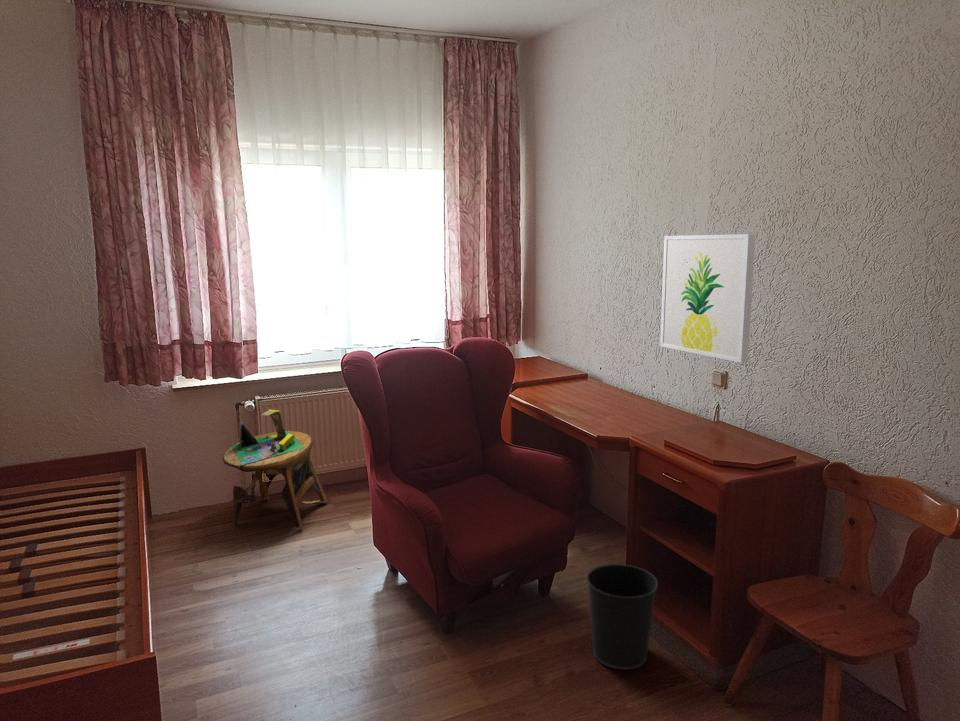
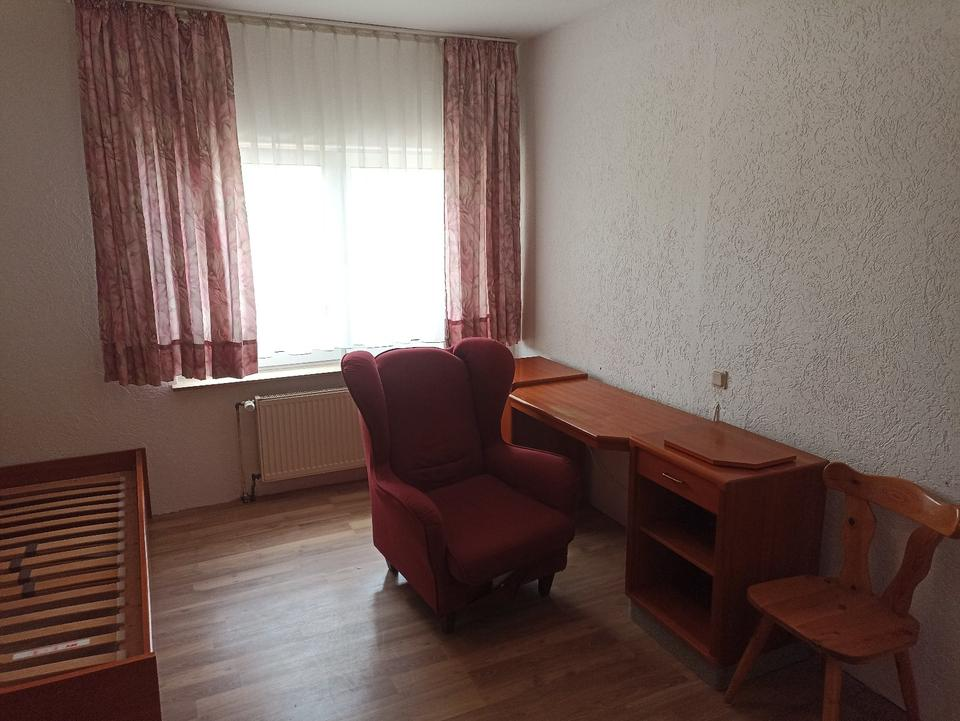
- side table (276, 463)
- wall art (703, 295)
- wastebasket (620, 617)
